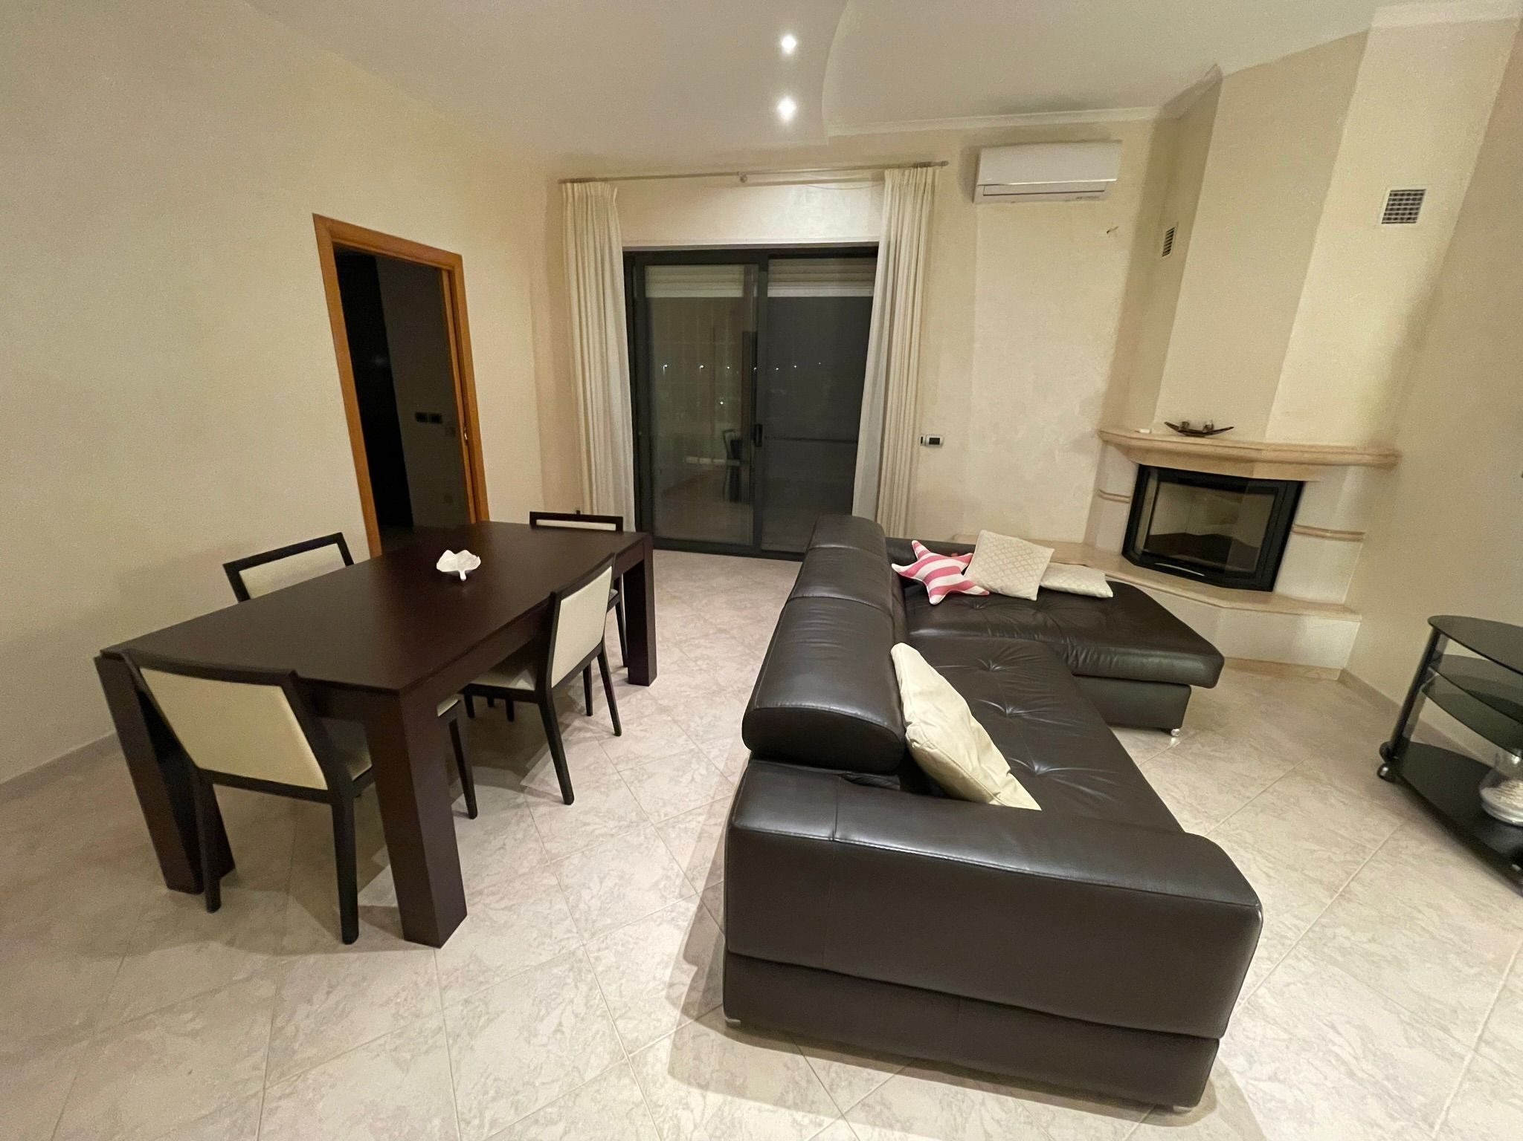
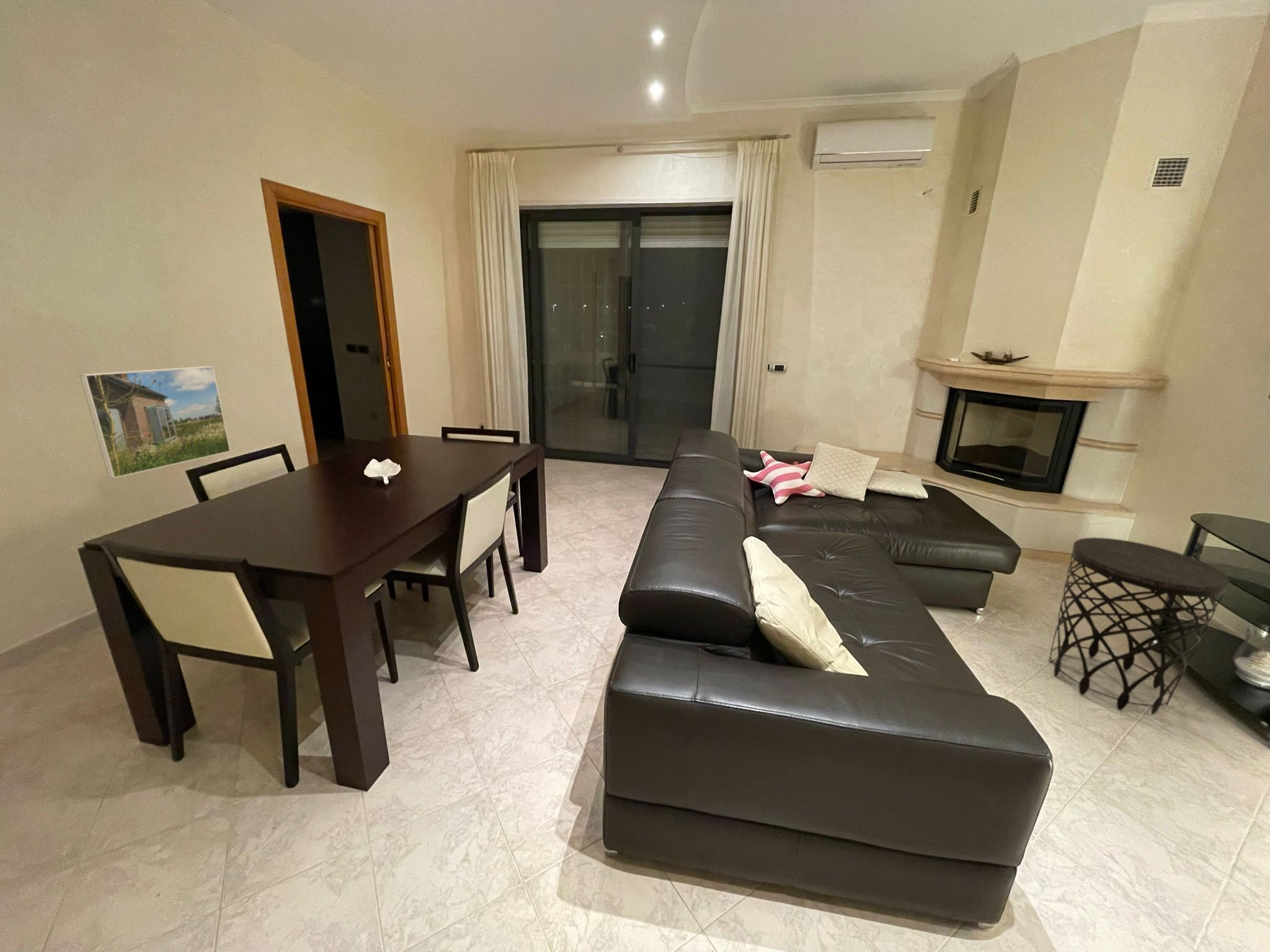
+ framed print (164, 418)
+ side table (1124, 623)
